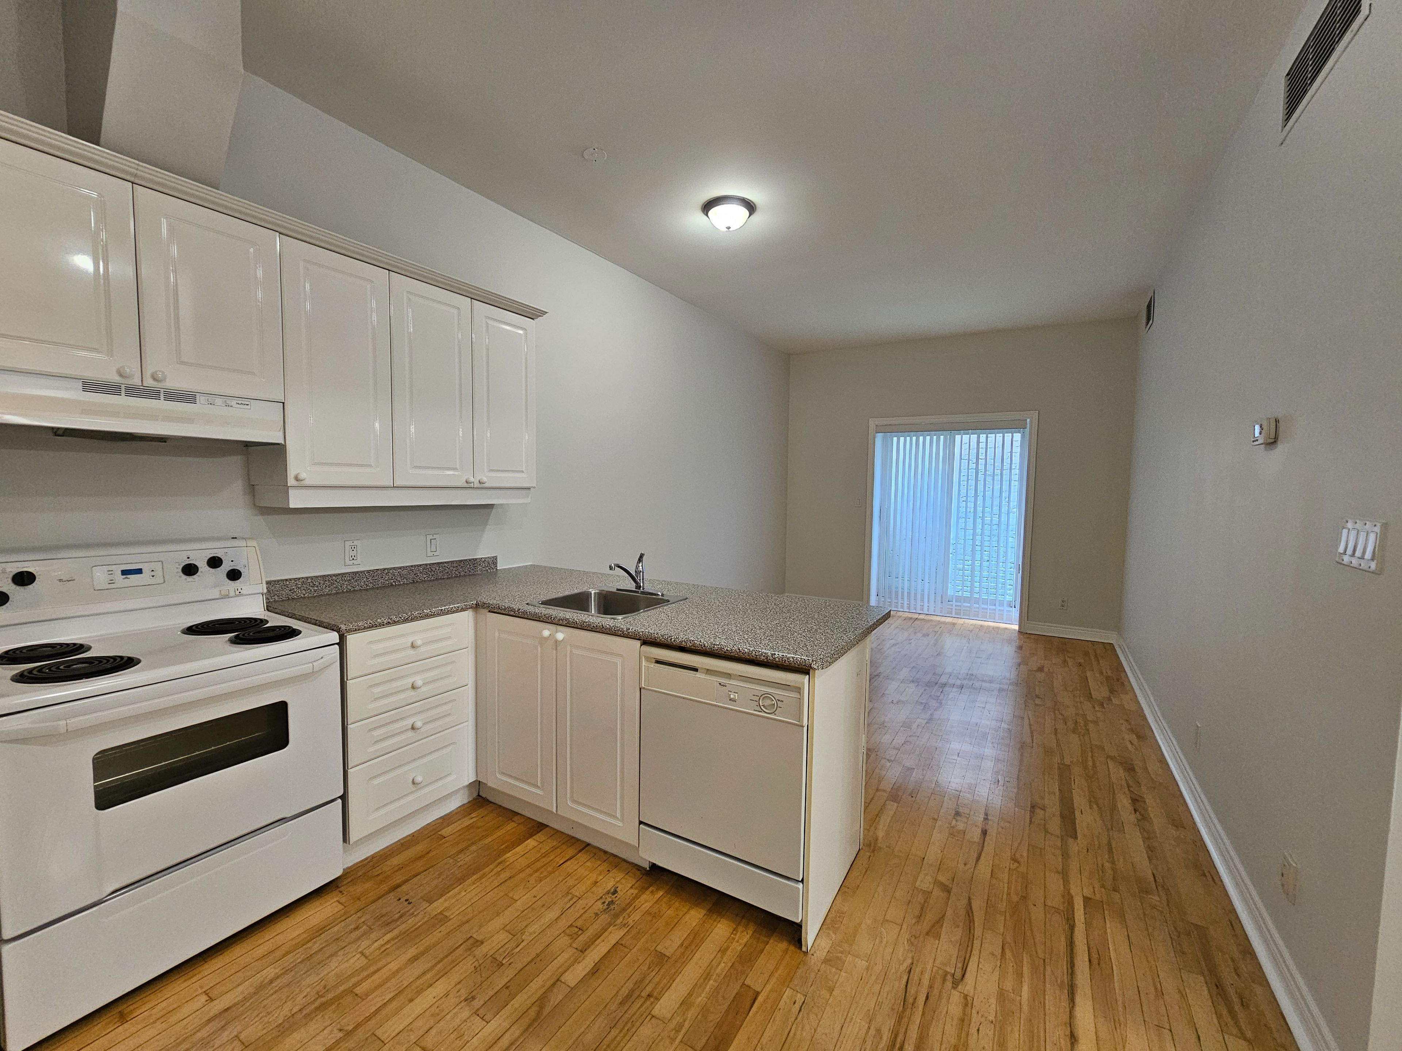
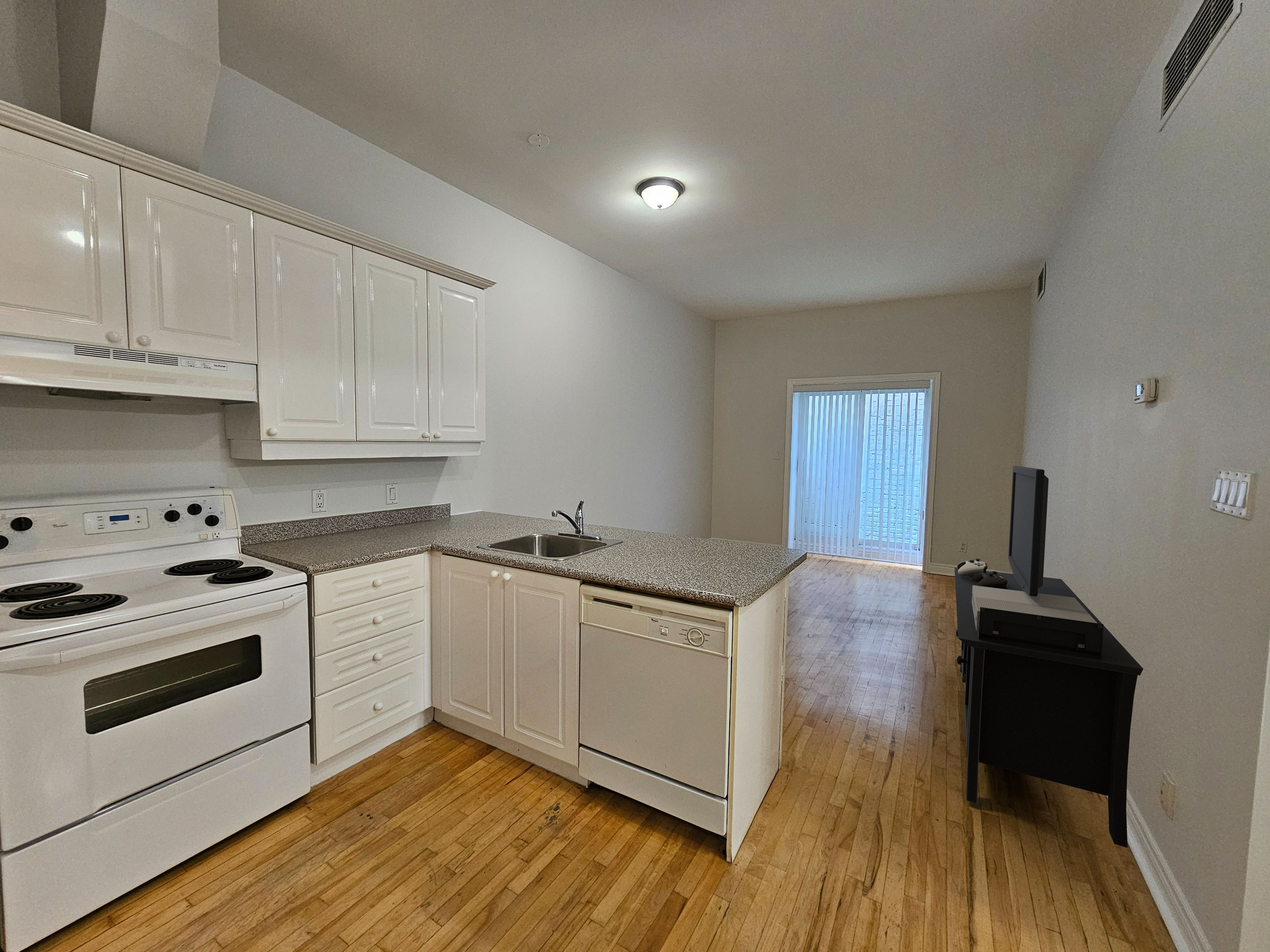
+ media console (1020, 601)
